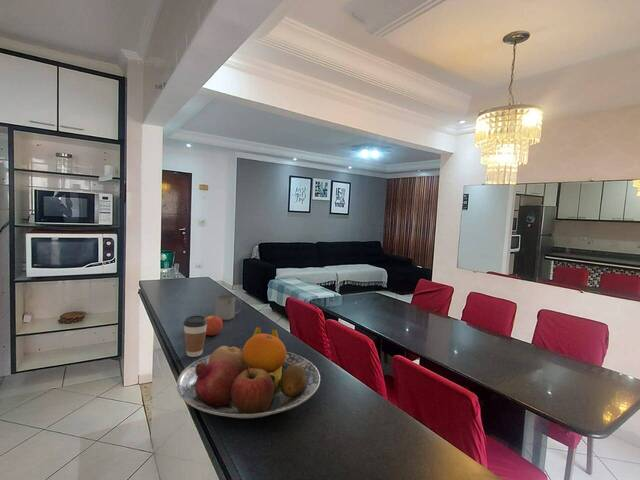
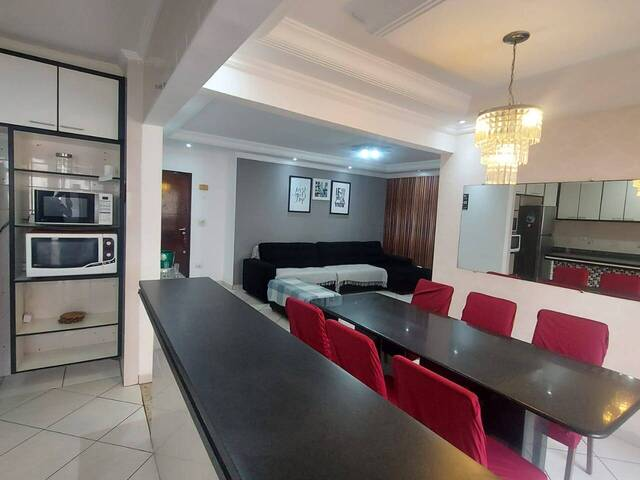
- mug (228, 306)
- coffee cup (195, 336)
- fruit bowl (251, 369)
- apple (211, 324)
